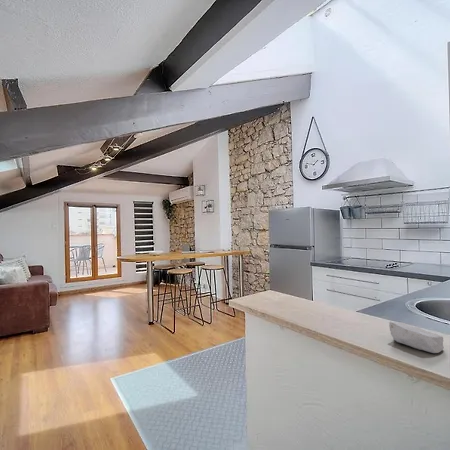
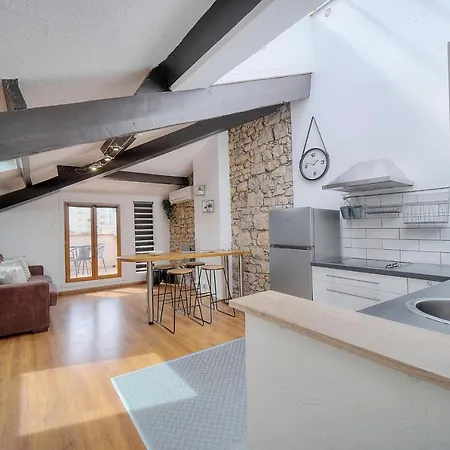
- soap bar (415, 334)
